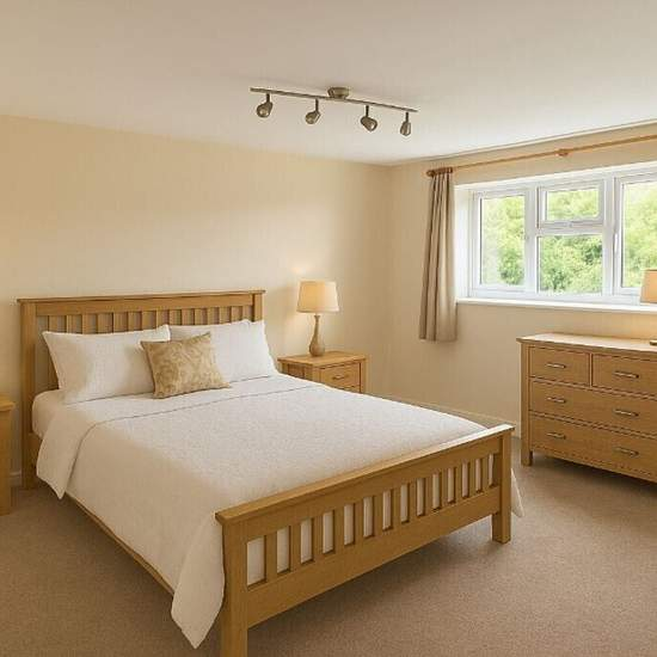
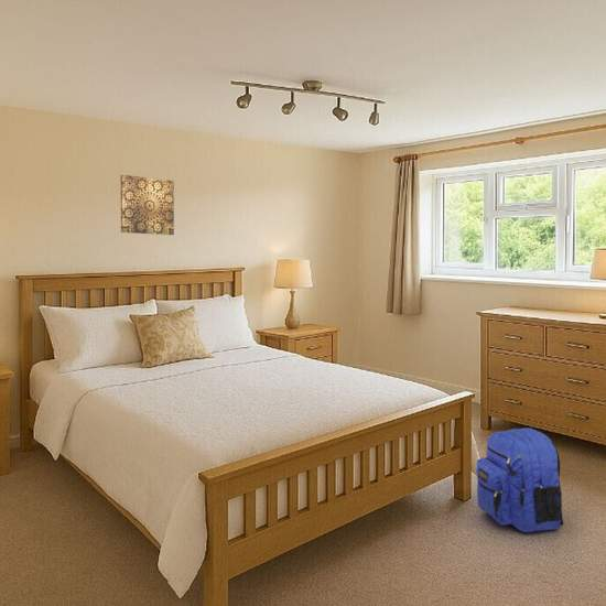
+ backpack (518, 476)
+ wall art (148, 205)
